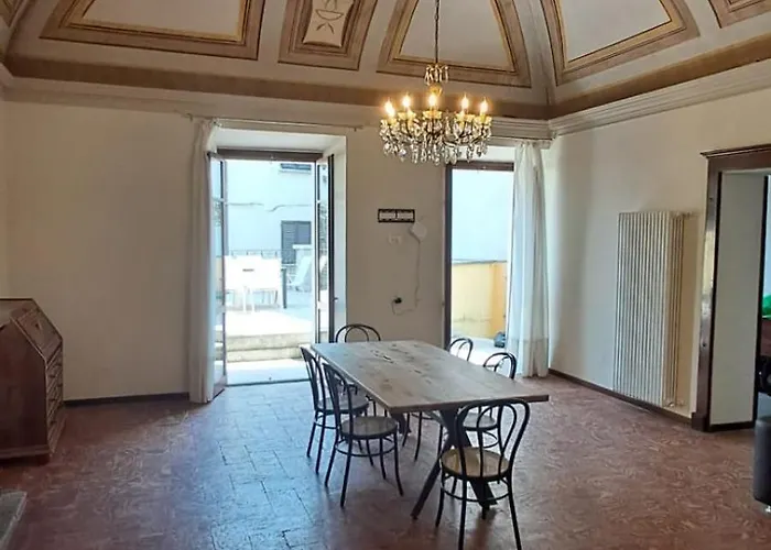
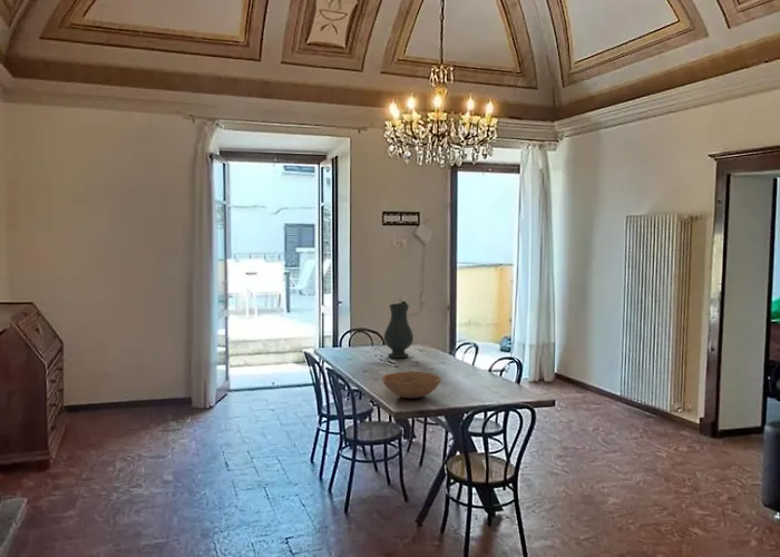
+ bowl (410, 385)
+ vase (398, 330)
